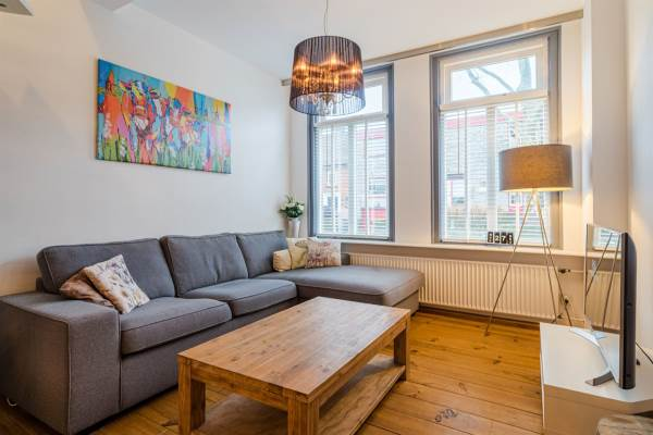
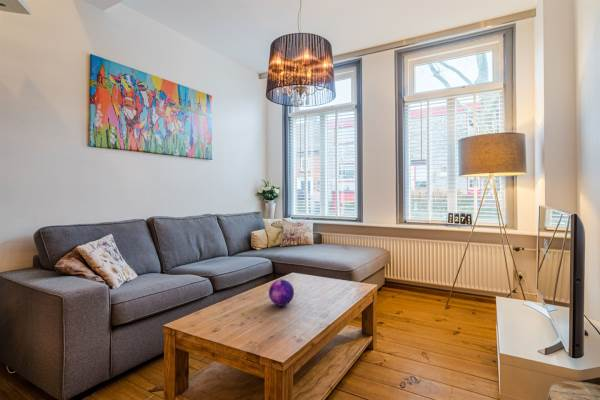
+ decorative orb (281, 292)
